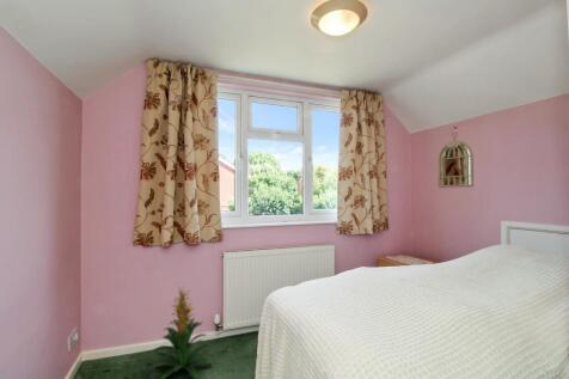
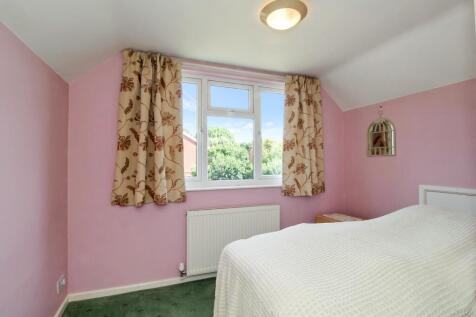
- indoor plant (183, 325)
